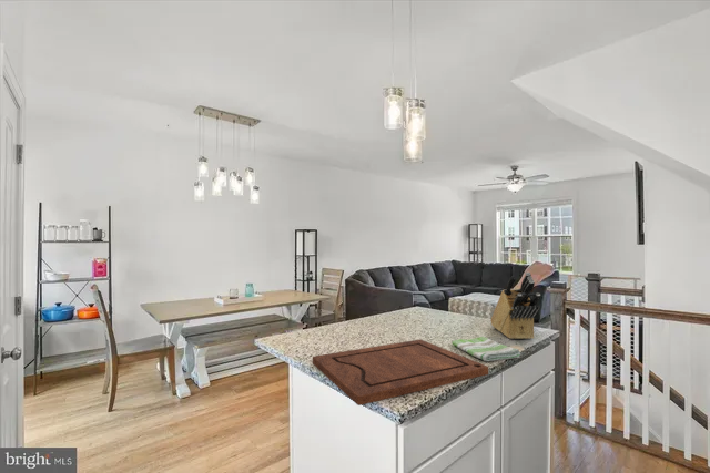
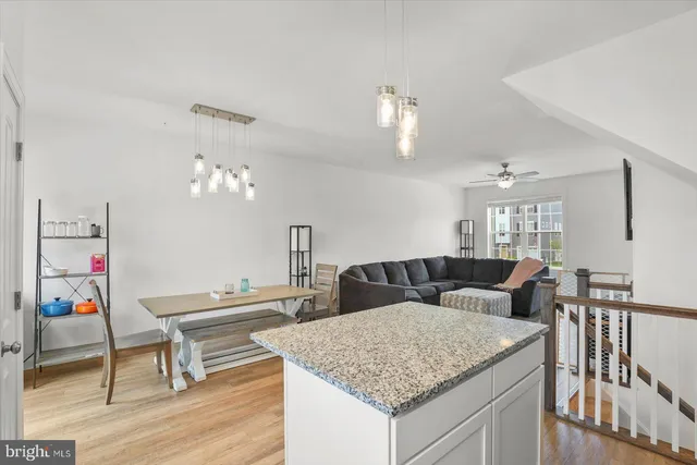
- knife block (514, 302)
- cutting board (396, 364)
- dish towel (484, 347)
